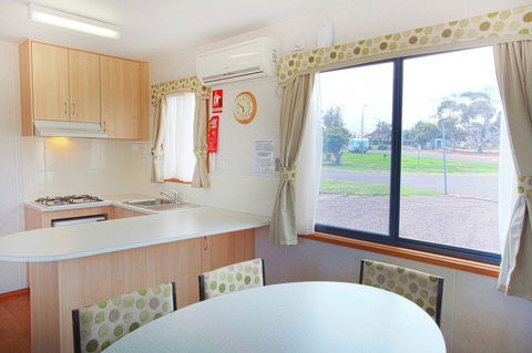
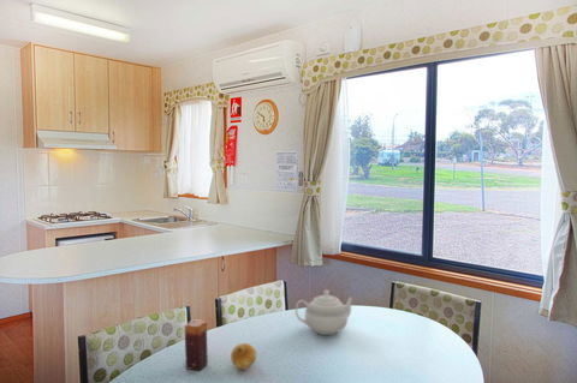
+ teapot (325, 311)
+ candle (196, 345)
+ fruit (243, 355)
